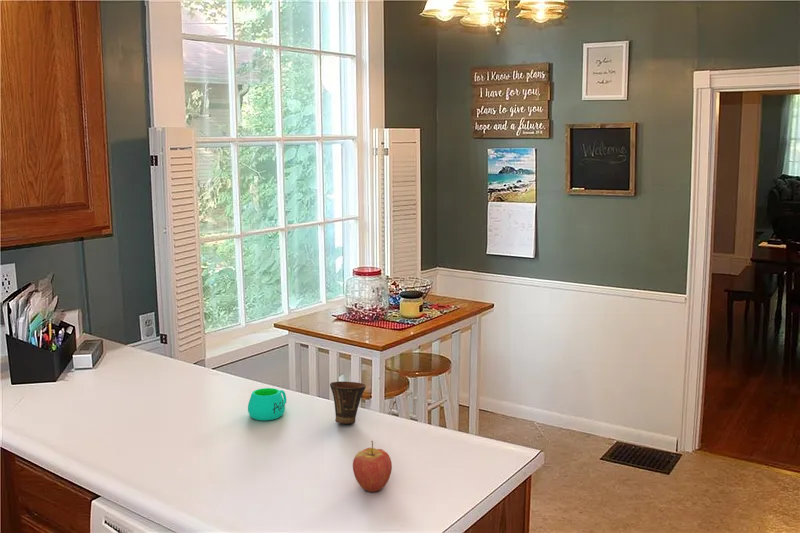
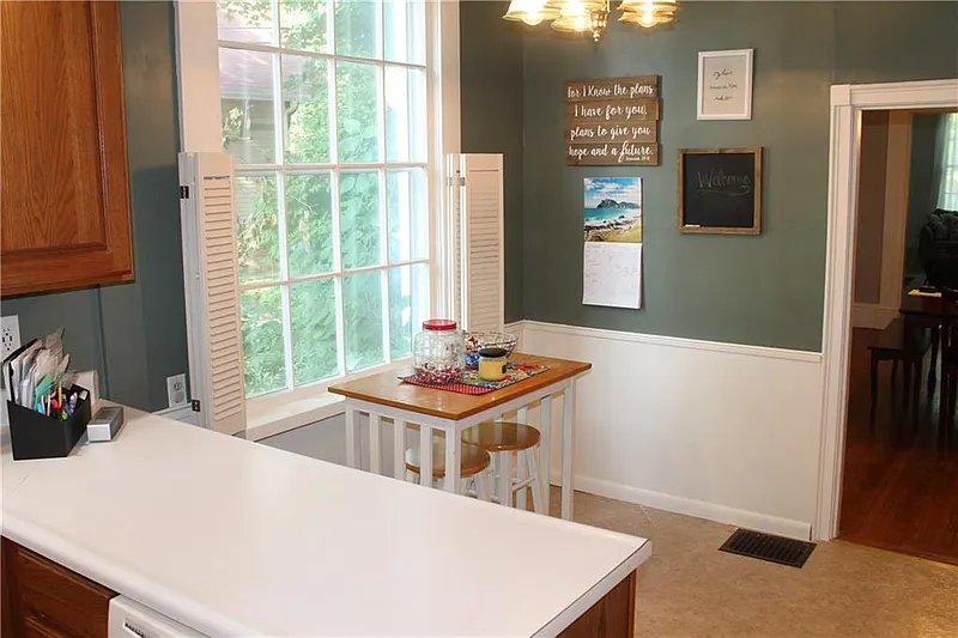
- mug (270, 402)
- cup (348, 401)
- fruit (372, 466)
